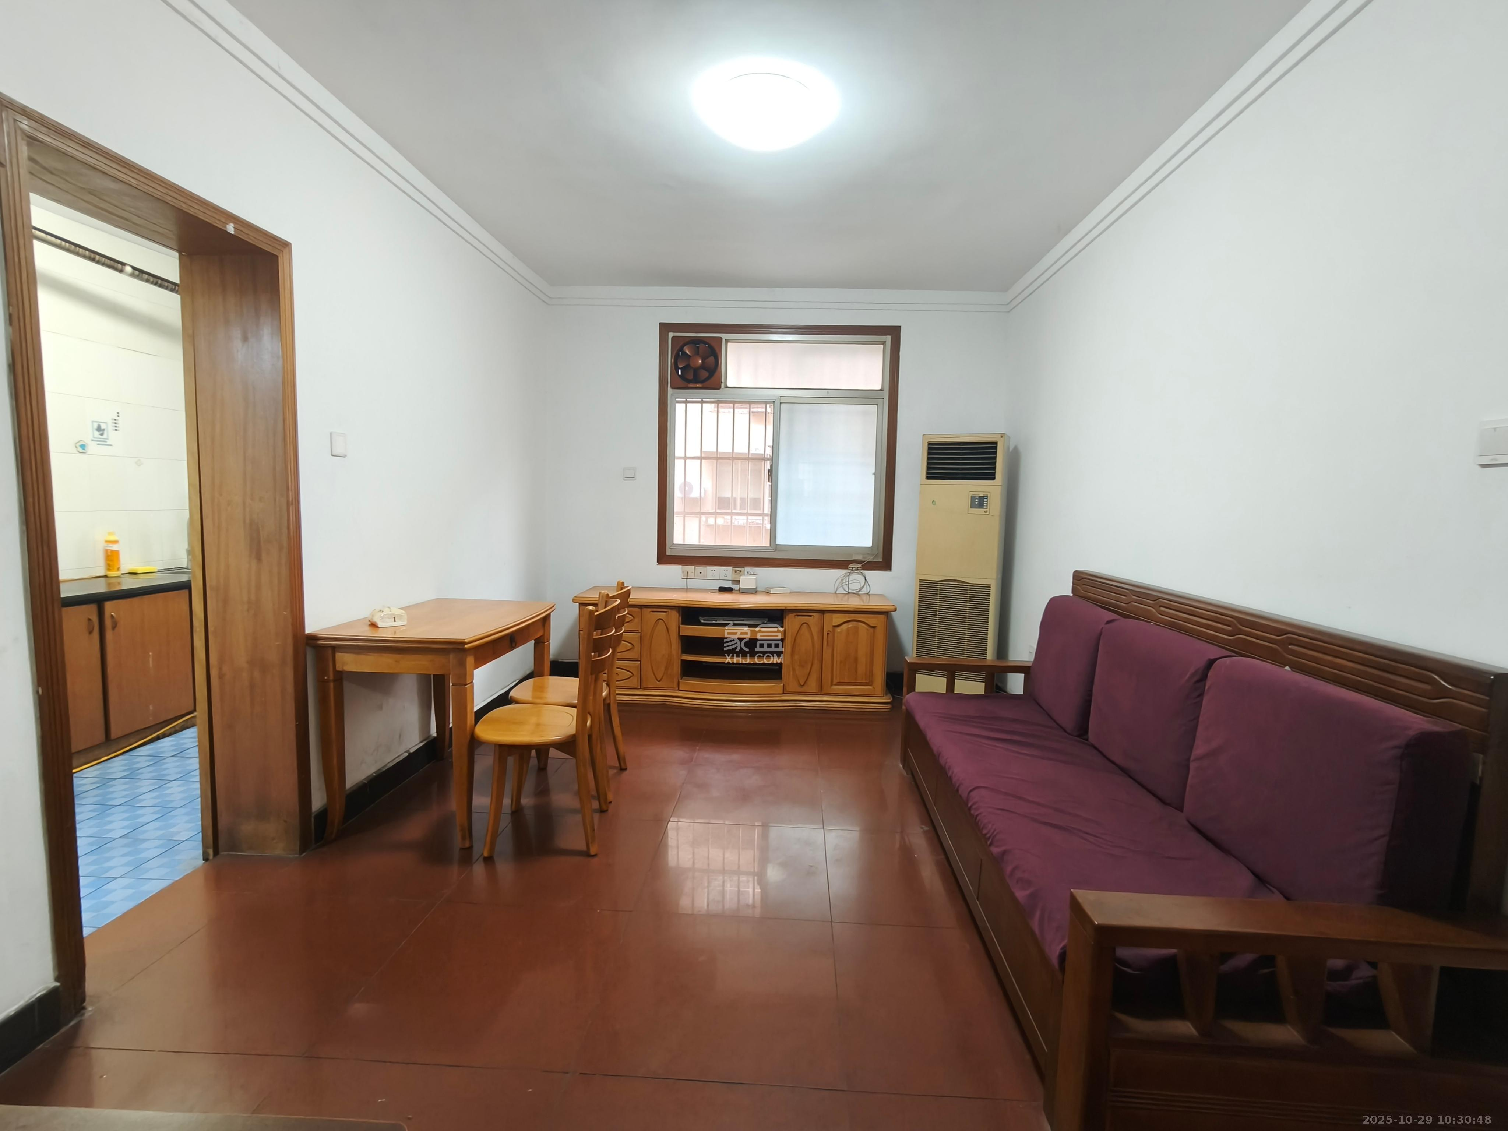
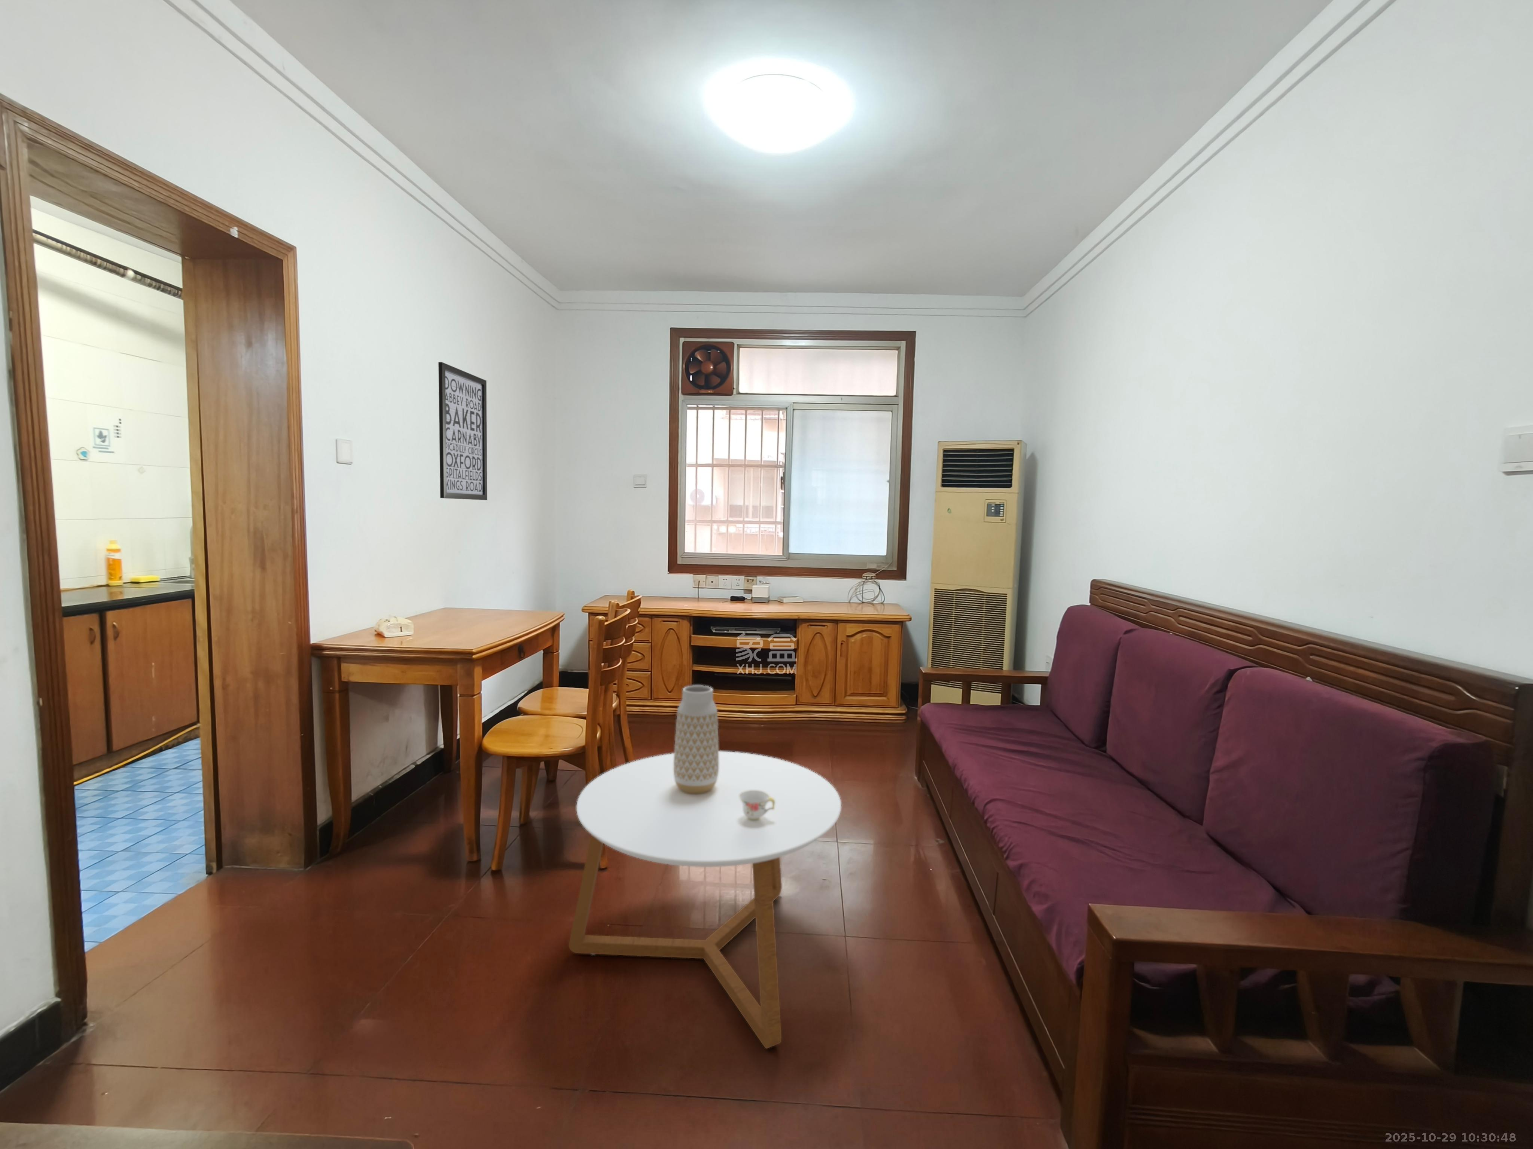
+ coffee table (704, 867)
+ vase (696, 737)
+ teacup (757, 806)
+ wall art (465, 436)
